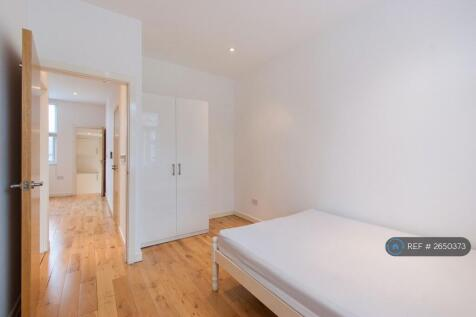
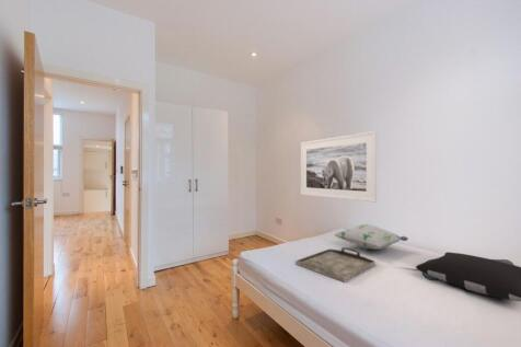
+ pillow (477, 270)
+ decorative pillow (370, 236)
+ serving tray (335, 259)
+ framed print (333, 167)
